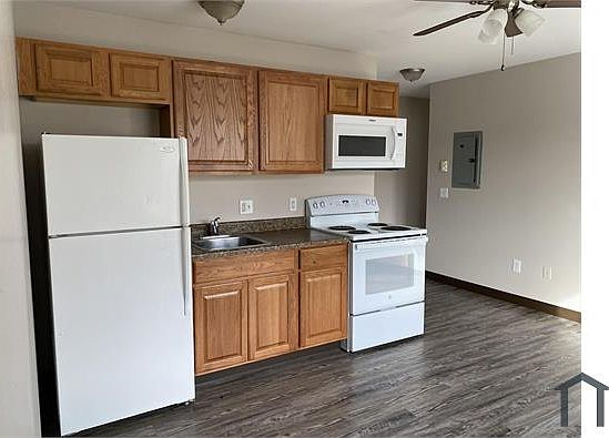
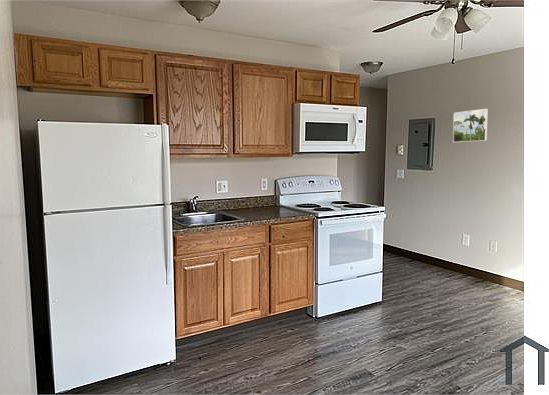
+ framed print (469, 126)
